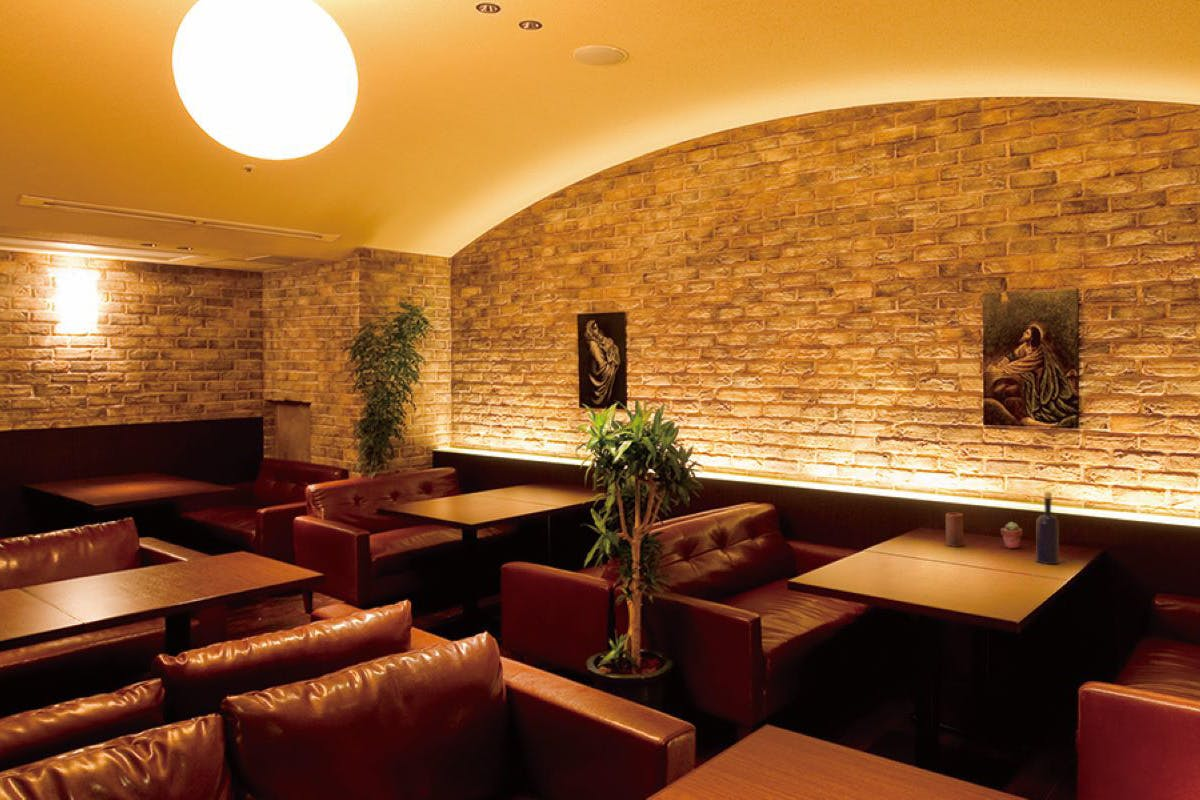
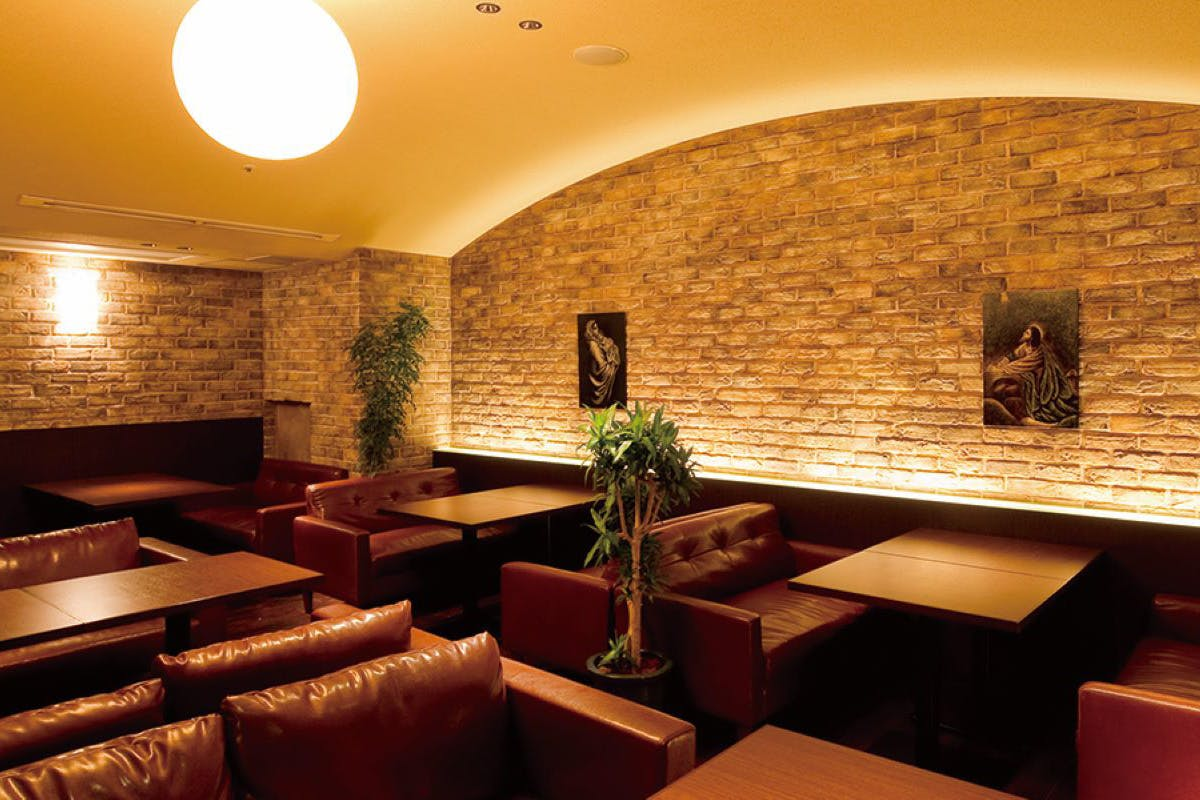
- potted succulent (1011, 534)
- candle (954, 529)
- bottle (1047, 527)
